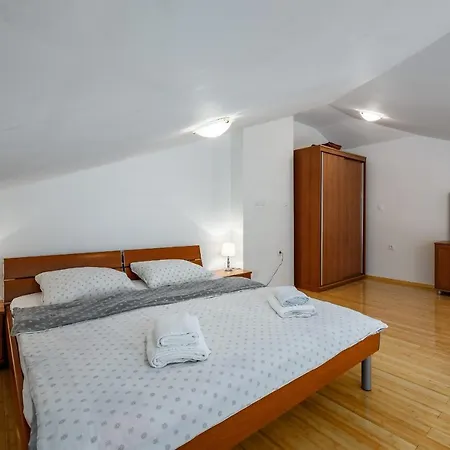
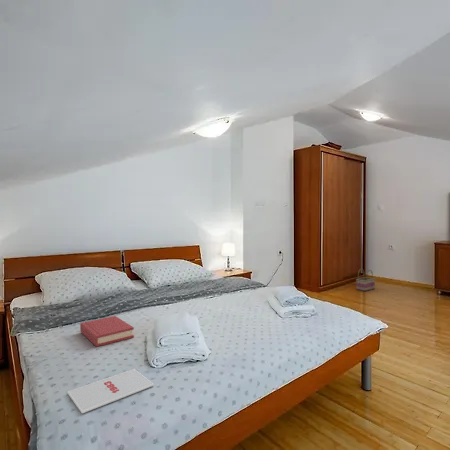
+ magazine (111, 388)
+ basket (365, 279)
+ hardback book (106, 330)
